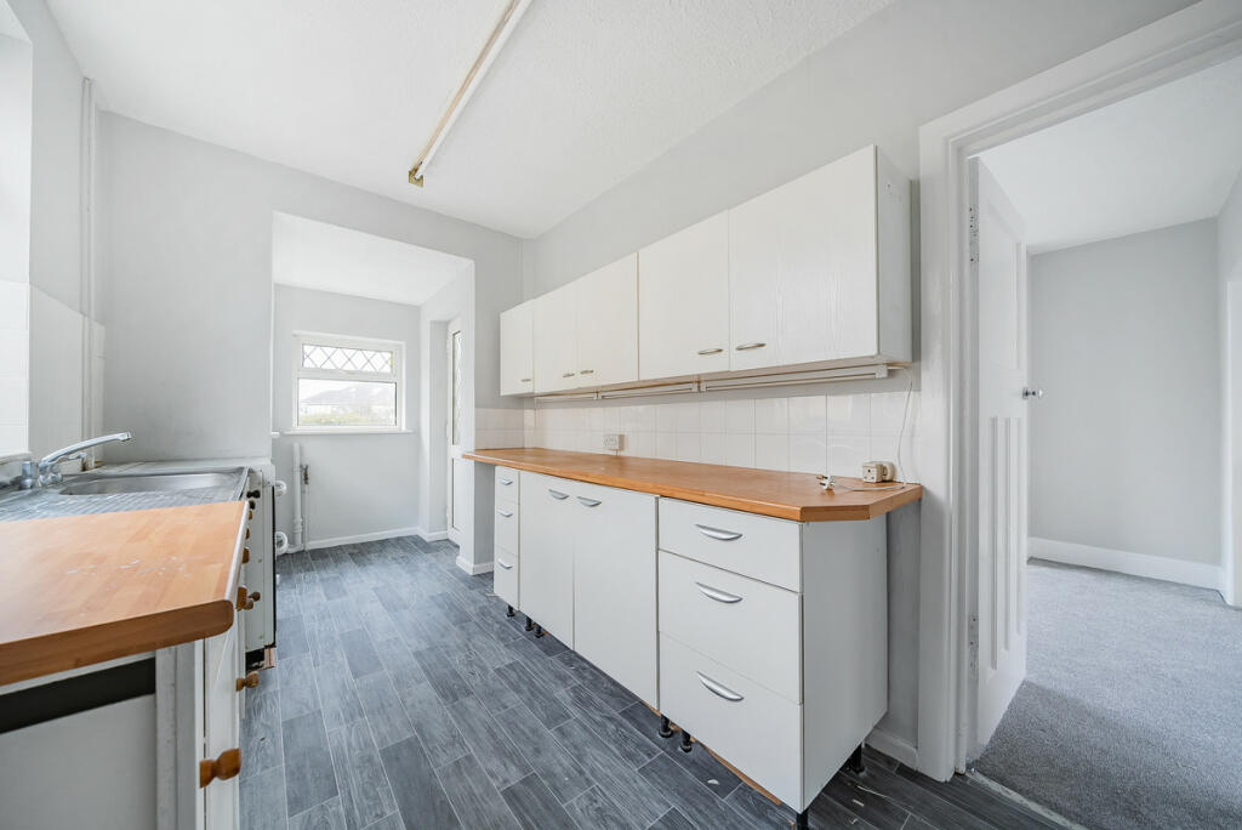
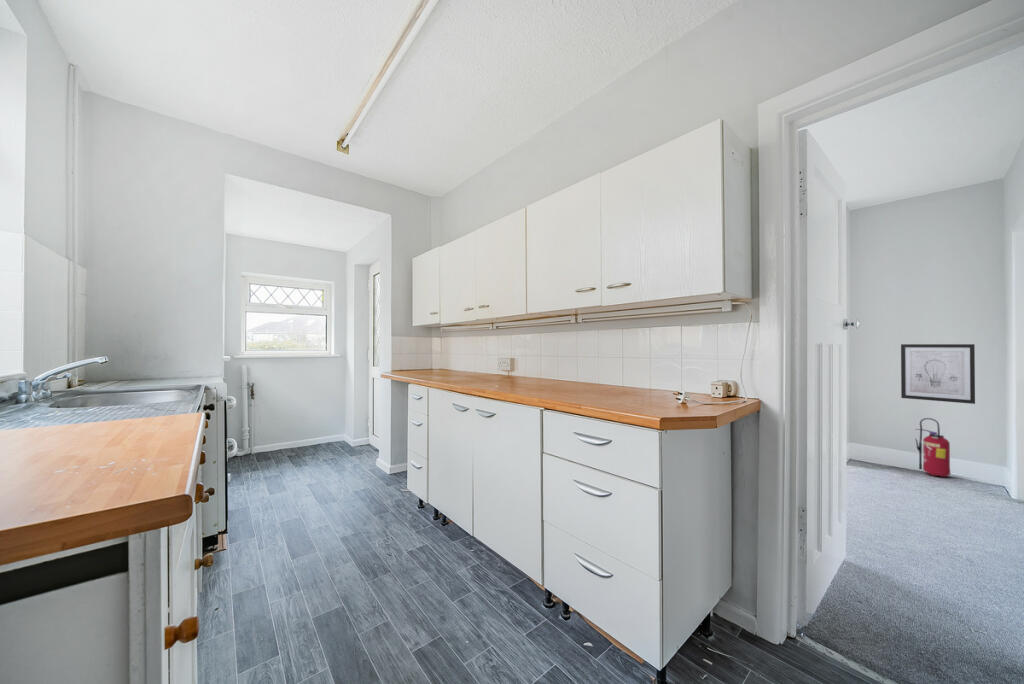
+ wall art (936, 372)
+ fire extinguisher (932, 446)
